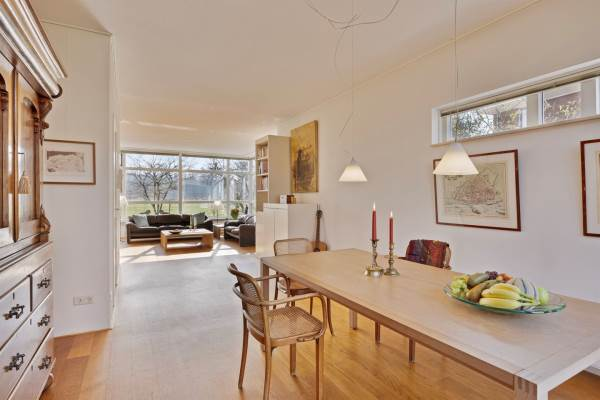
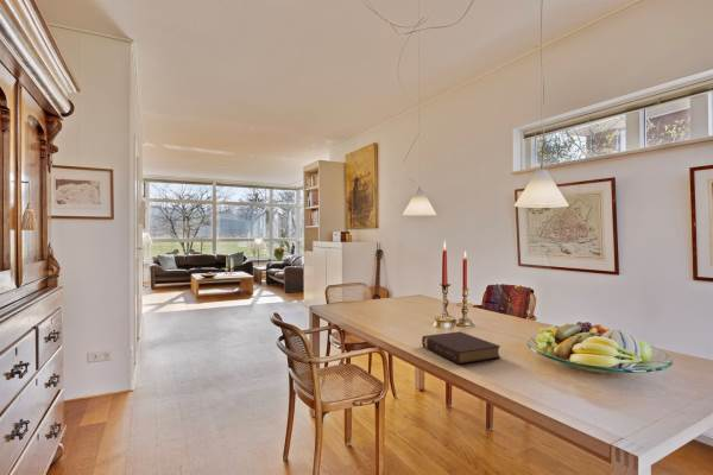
+ book (459, 346)
